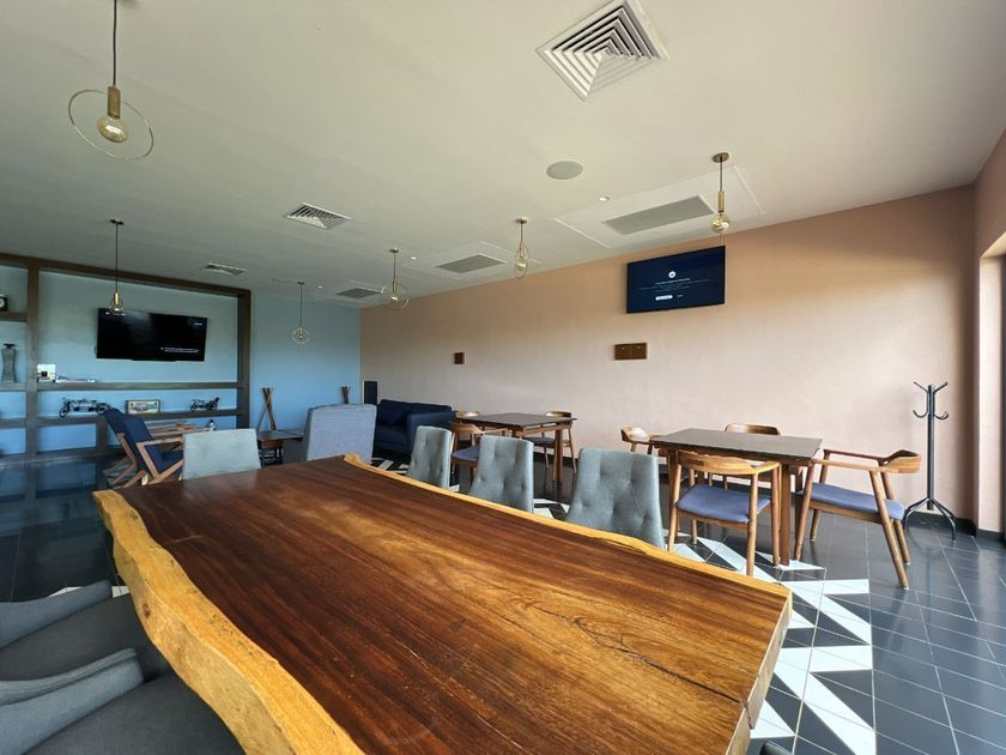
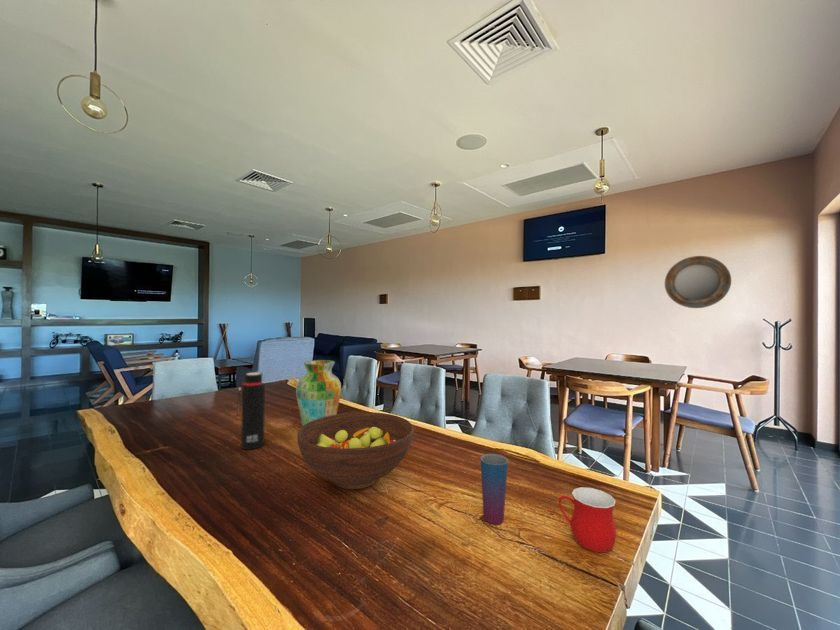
+ home mirror (696, 282)
+ cup (493, 488)
+ water bottle (250, 409)
+ vase (318, 395)
+ fruit bowl (356, 453)
+ mug (586, 517)
